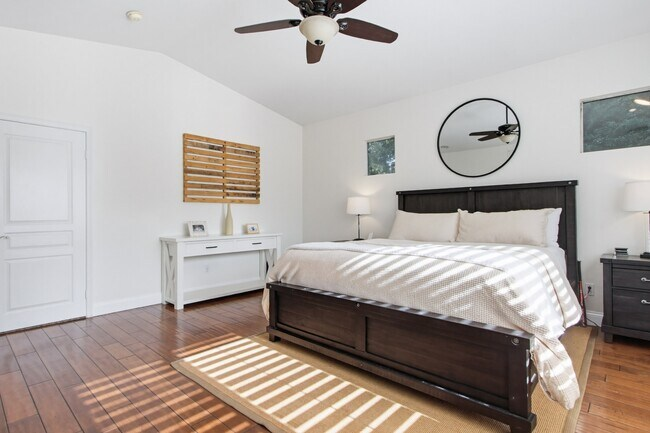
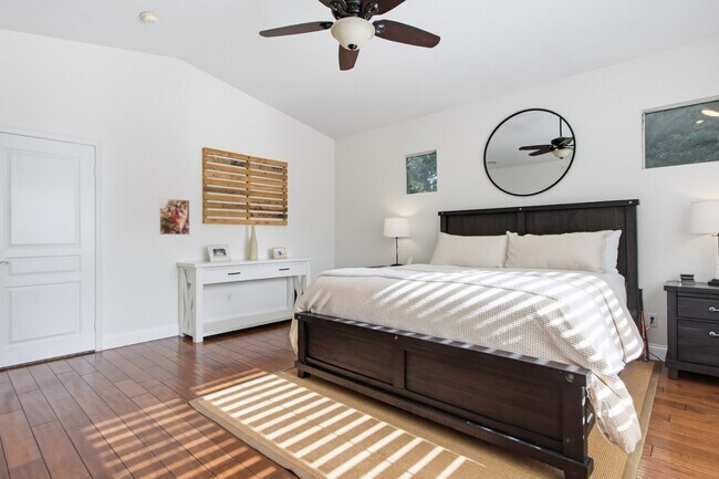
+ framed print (174, 217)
